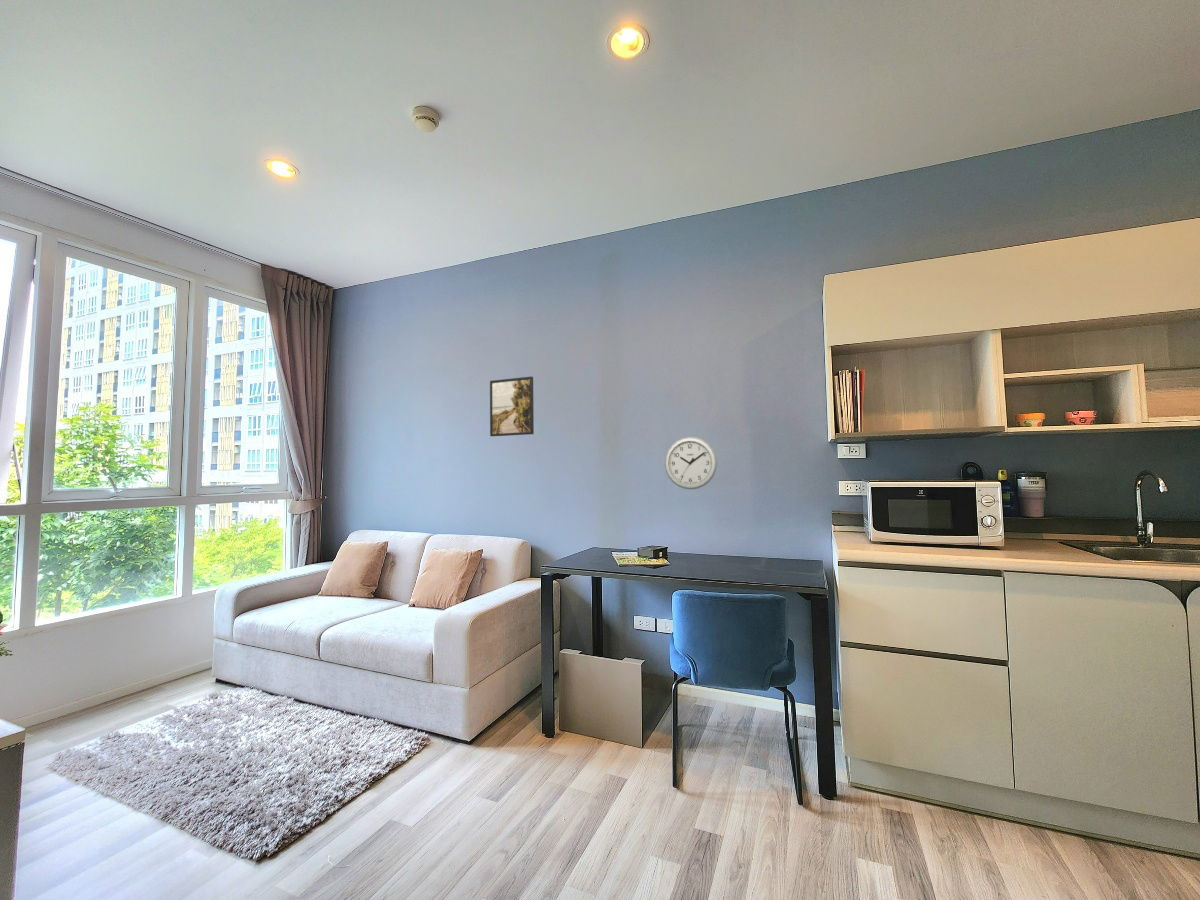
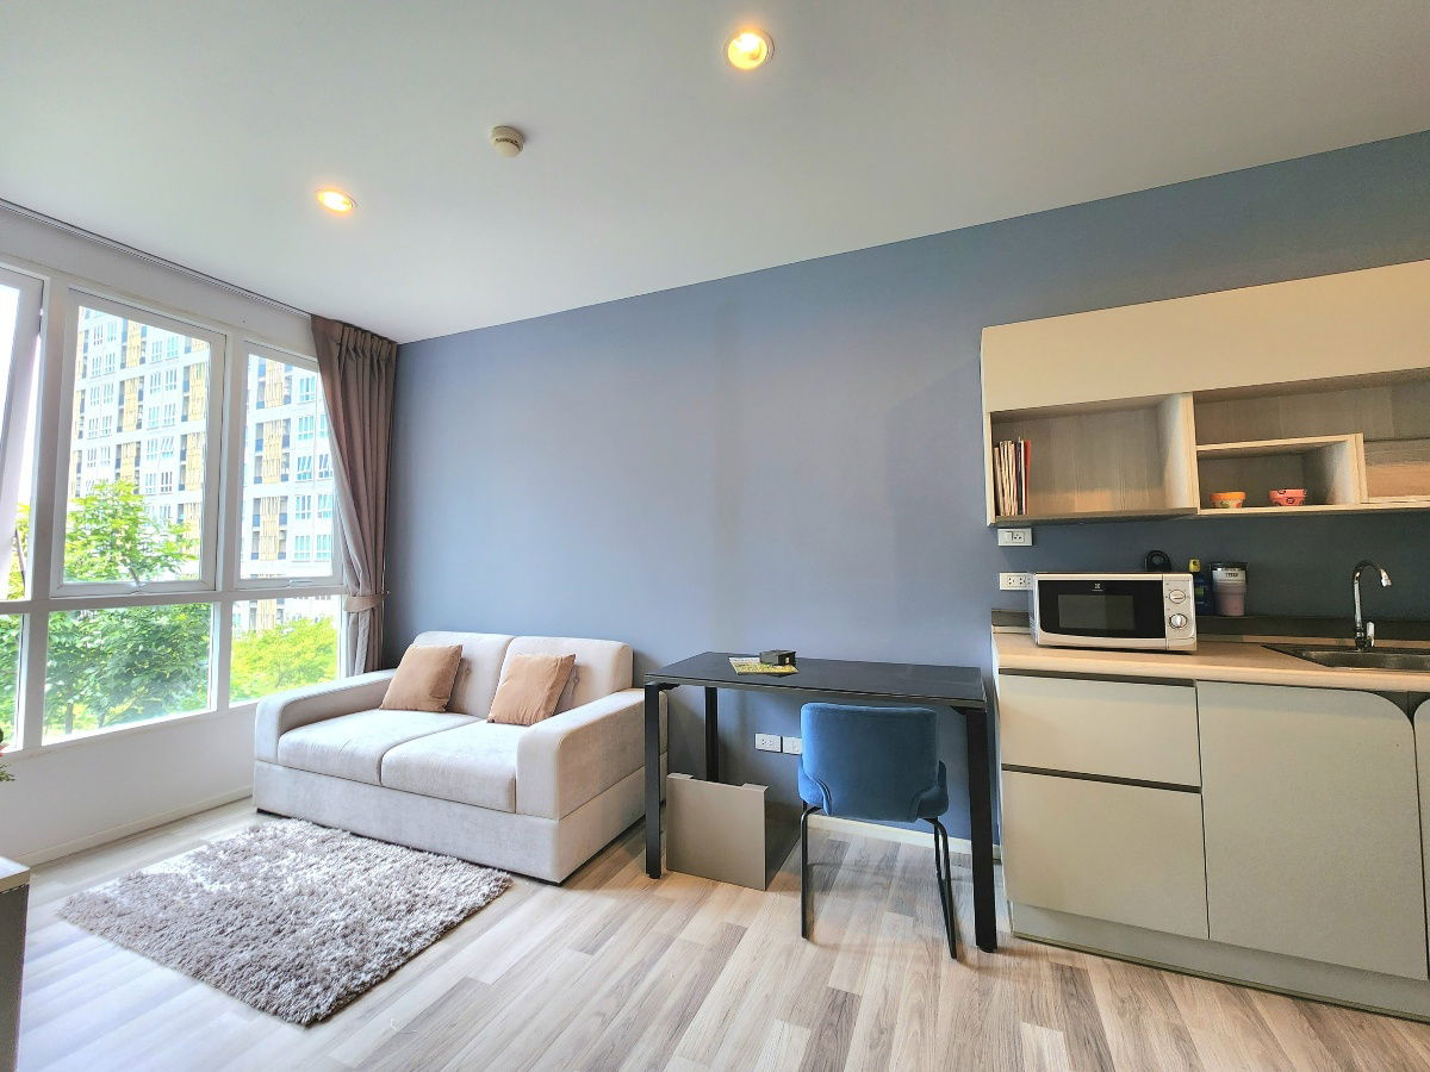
- wall clock (690, 463)
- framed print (511, 406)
